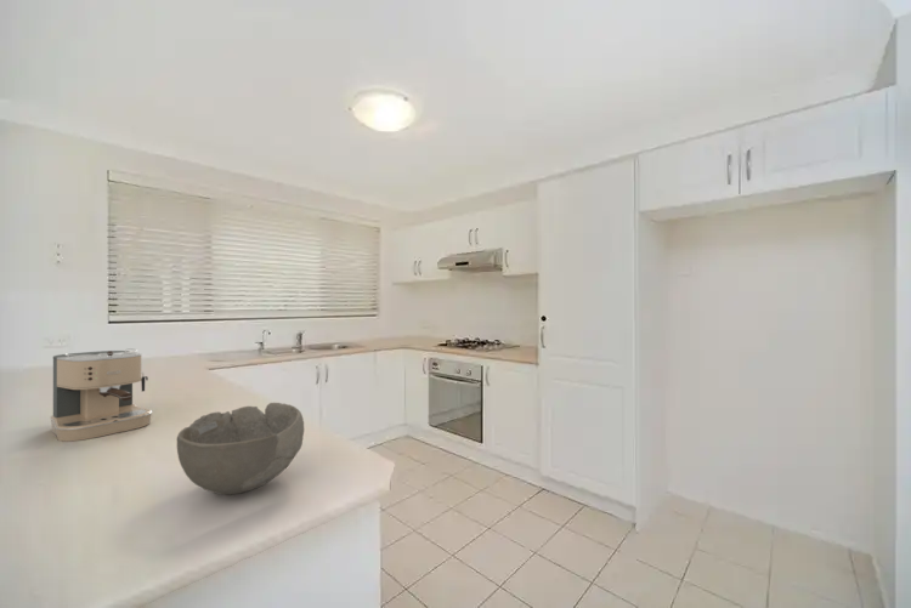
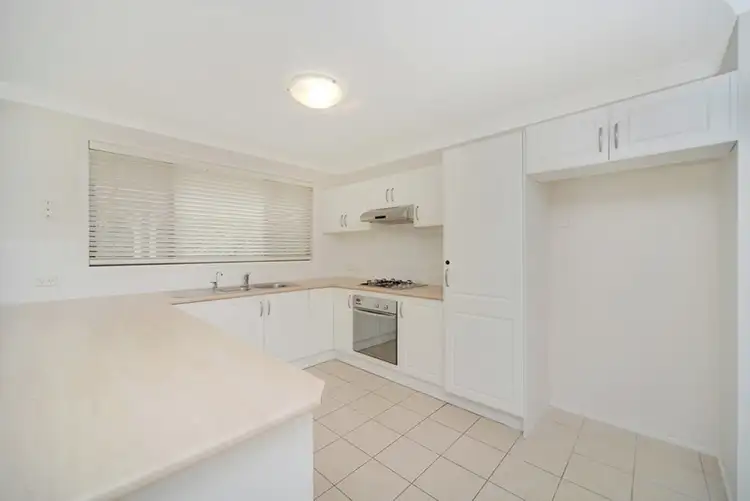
- bowl (243, 450)
- coffee maker (103, 388)
